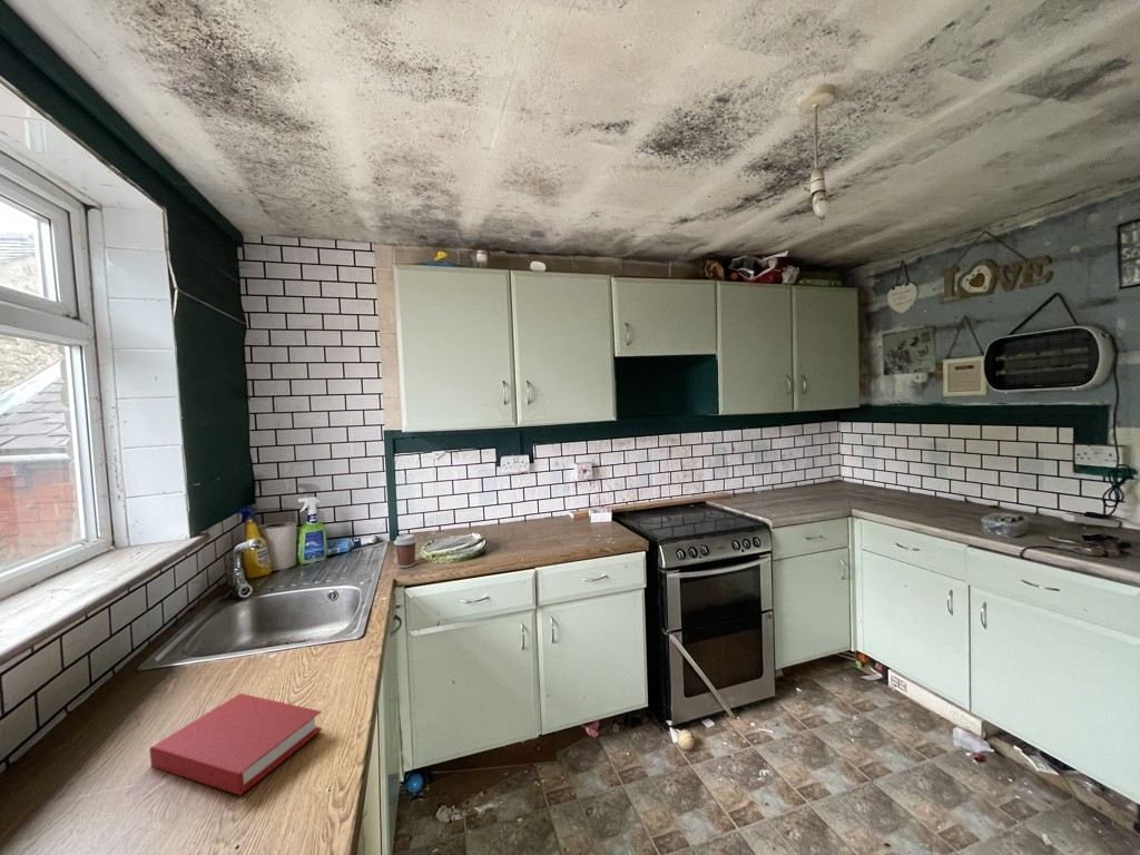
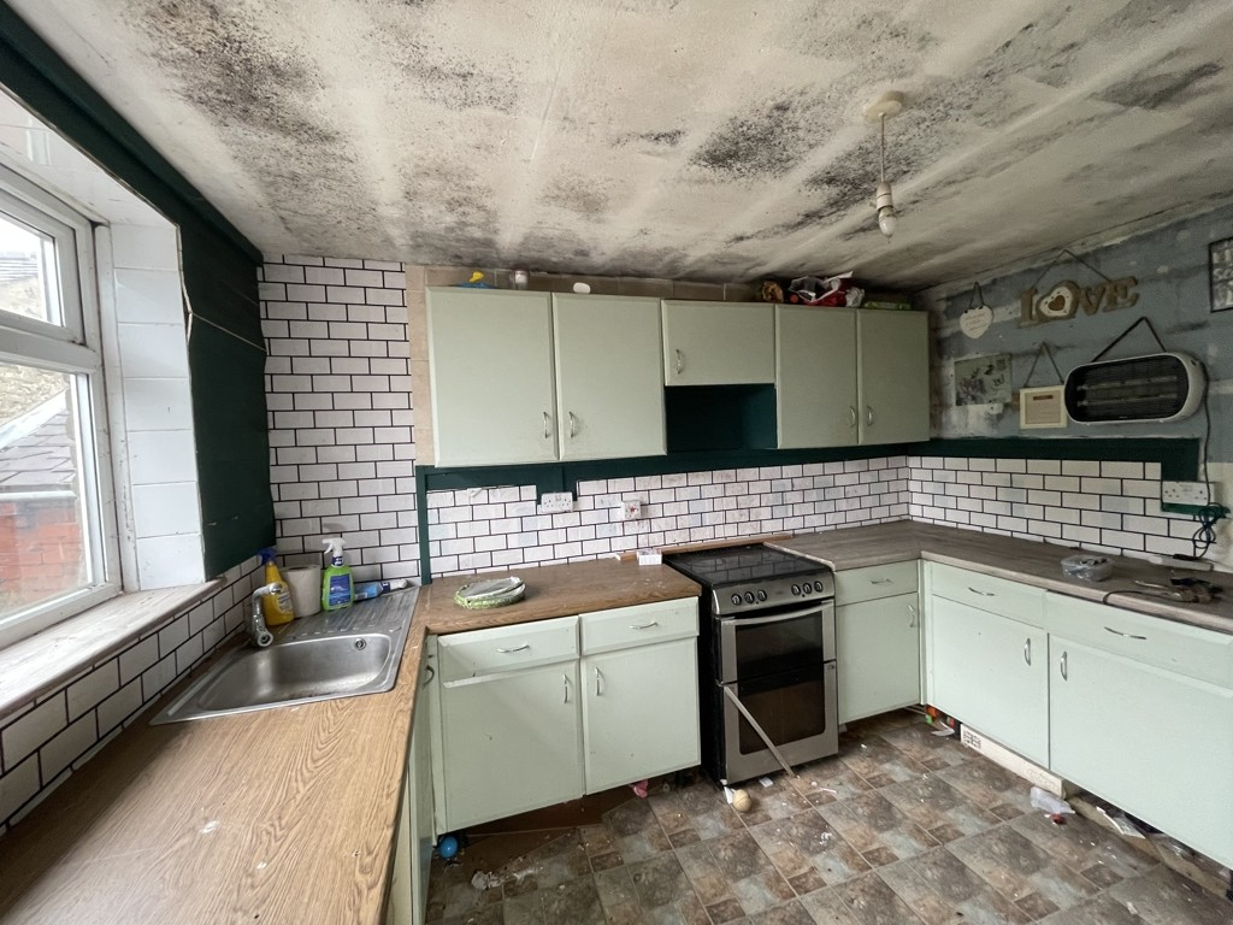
- coffee cup (405, 550)
- book (239, 737)
